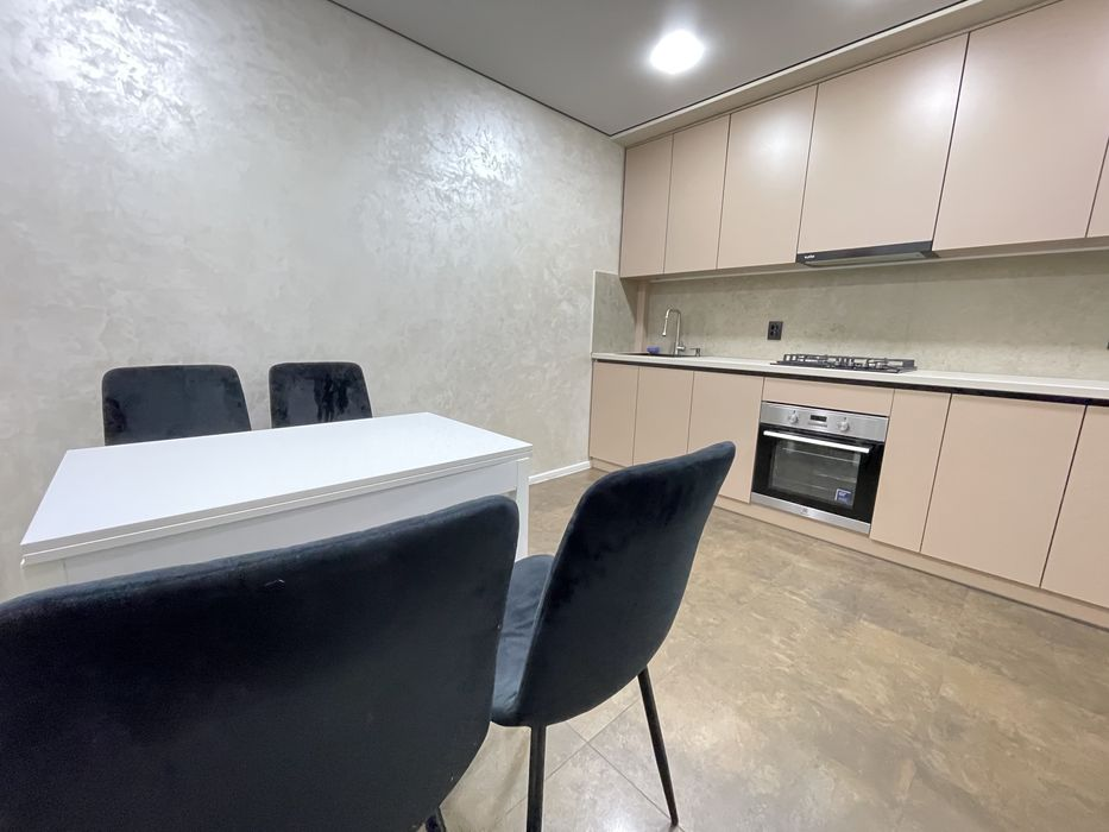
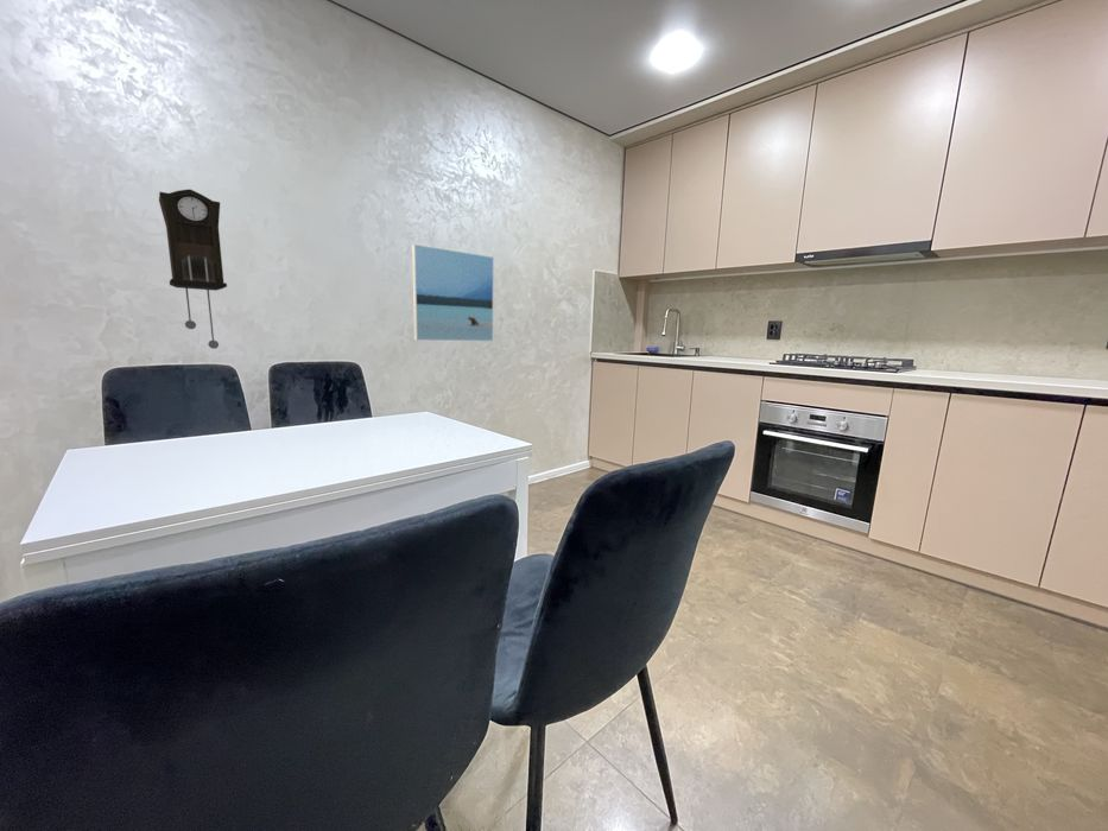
+ pendulum clock (197, 273)
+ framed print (455, 297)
